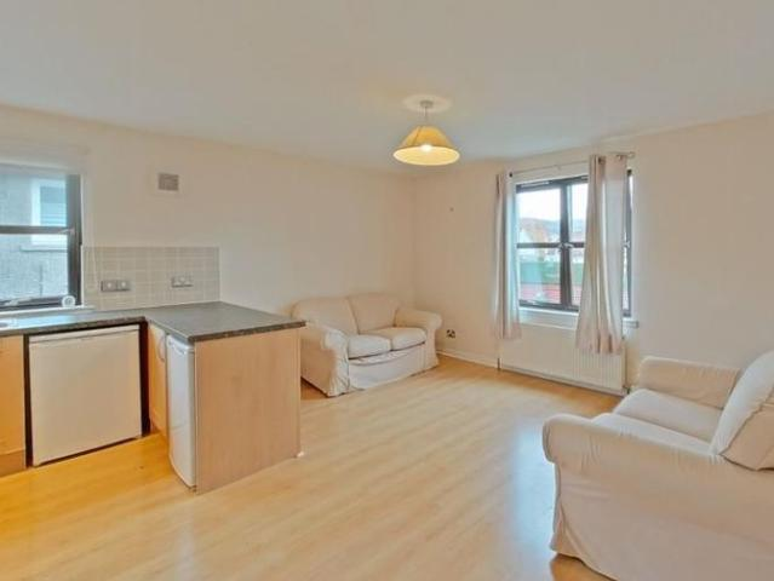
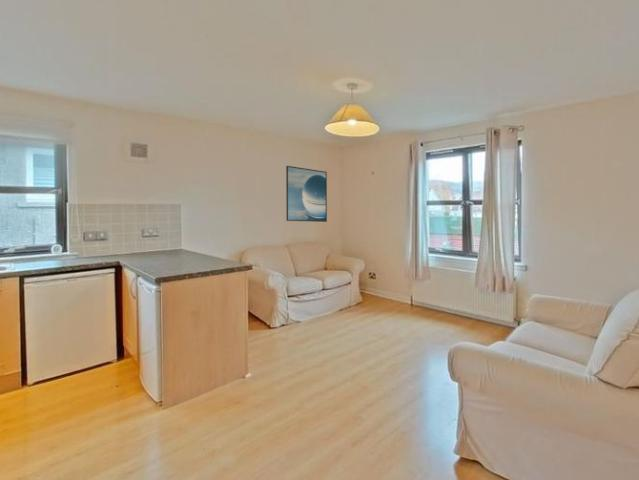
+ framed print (307, 195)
